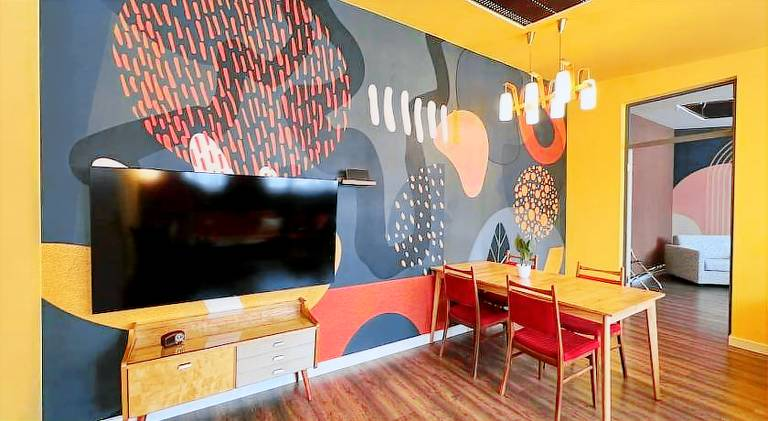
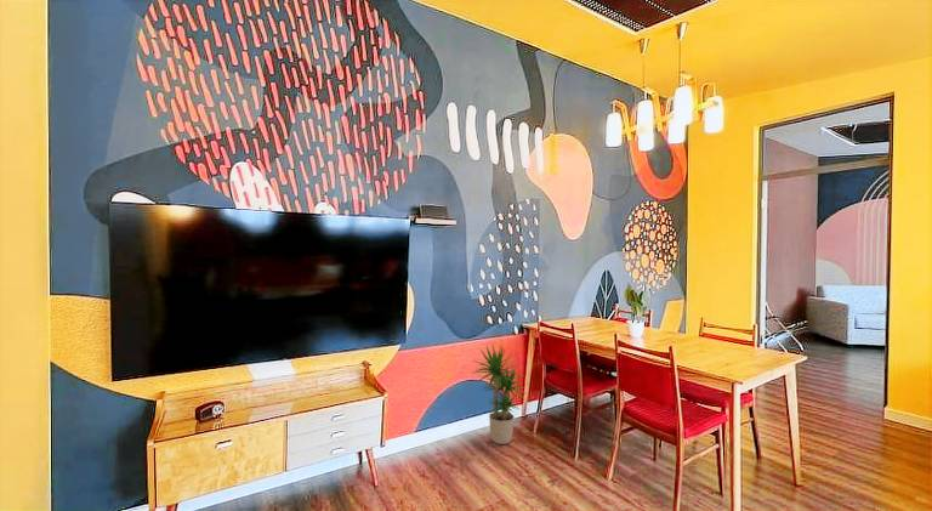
+ potted plant (500, 390)
